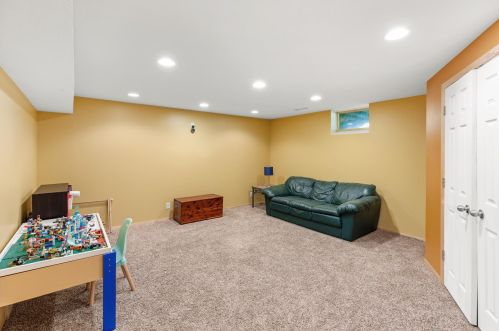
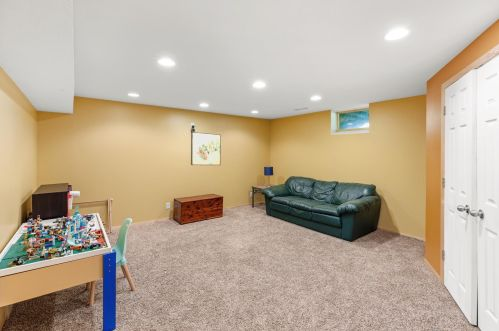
+ wall art (206, 149)
